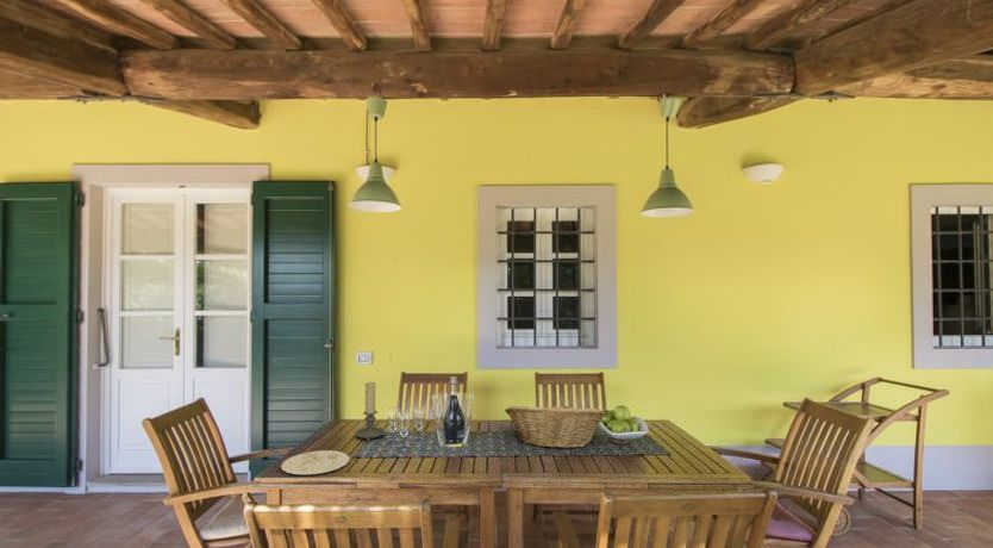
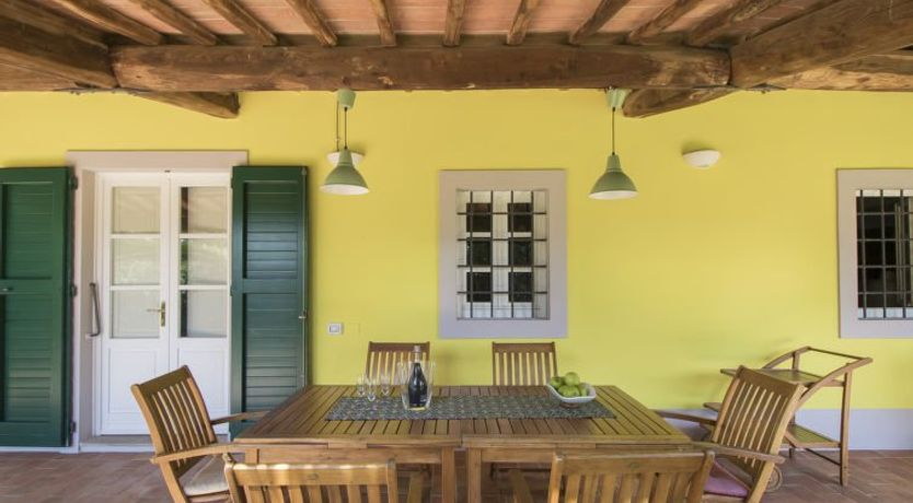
- fruit basket (554, 419)
- plate (316, 462)
- candle holder (369, 409)
